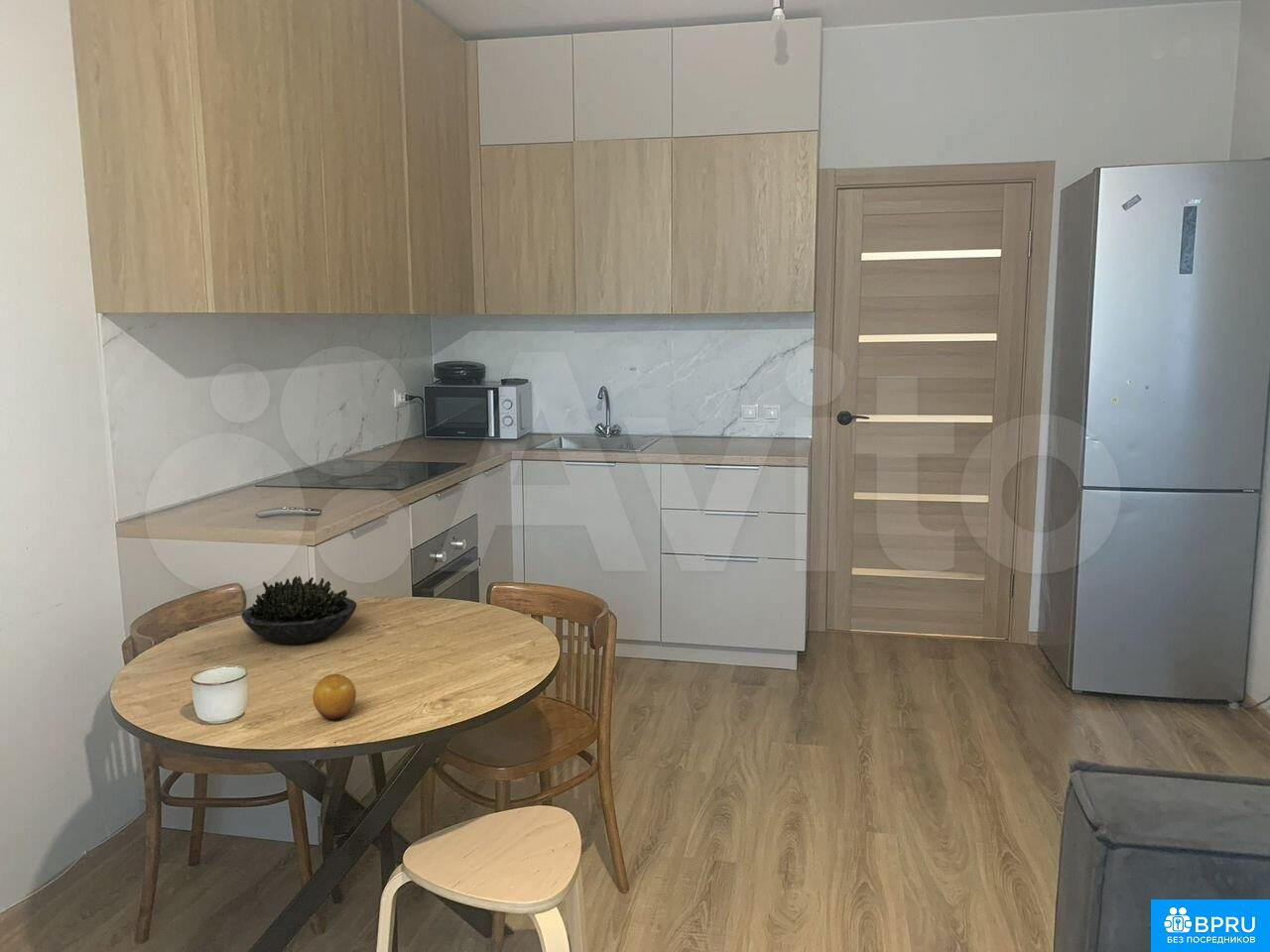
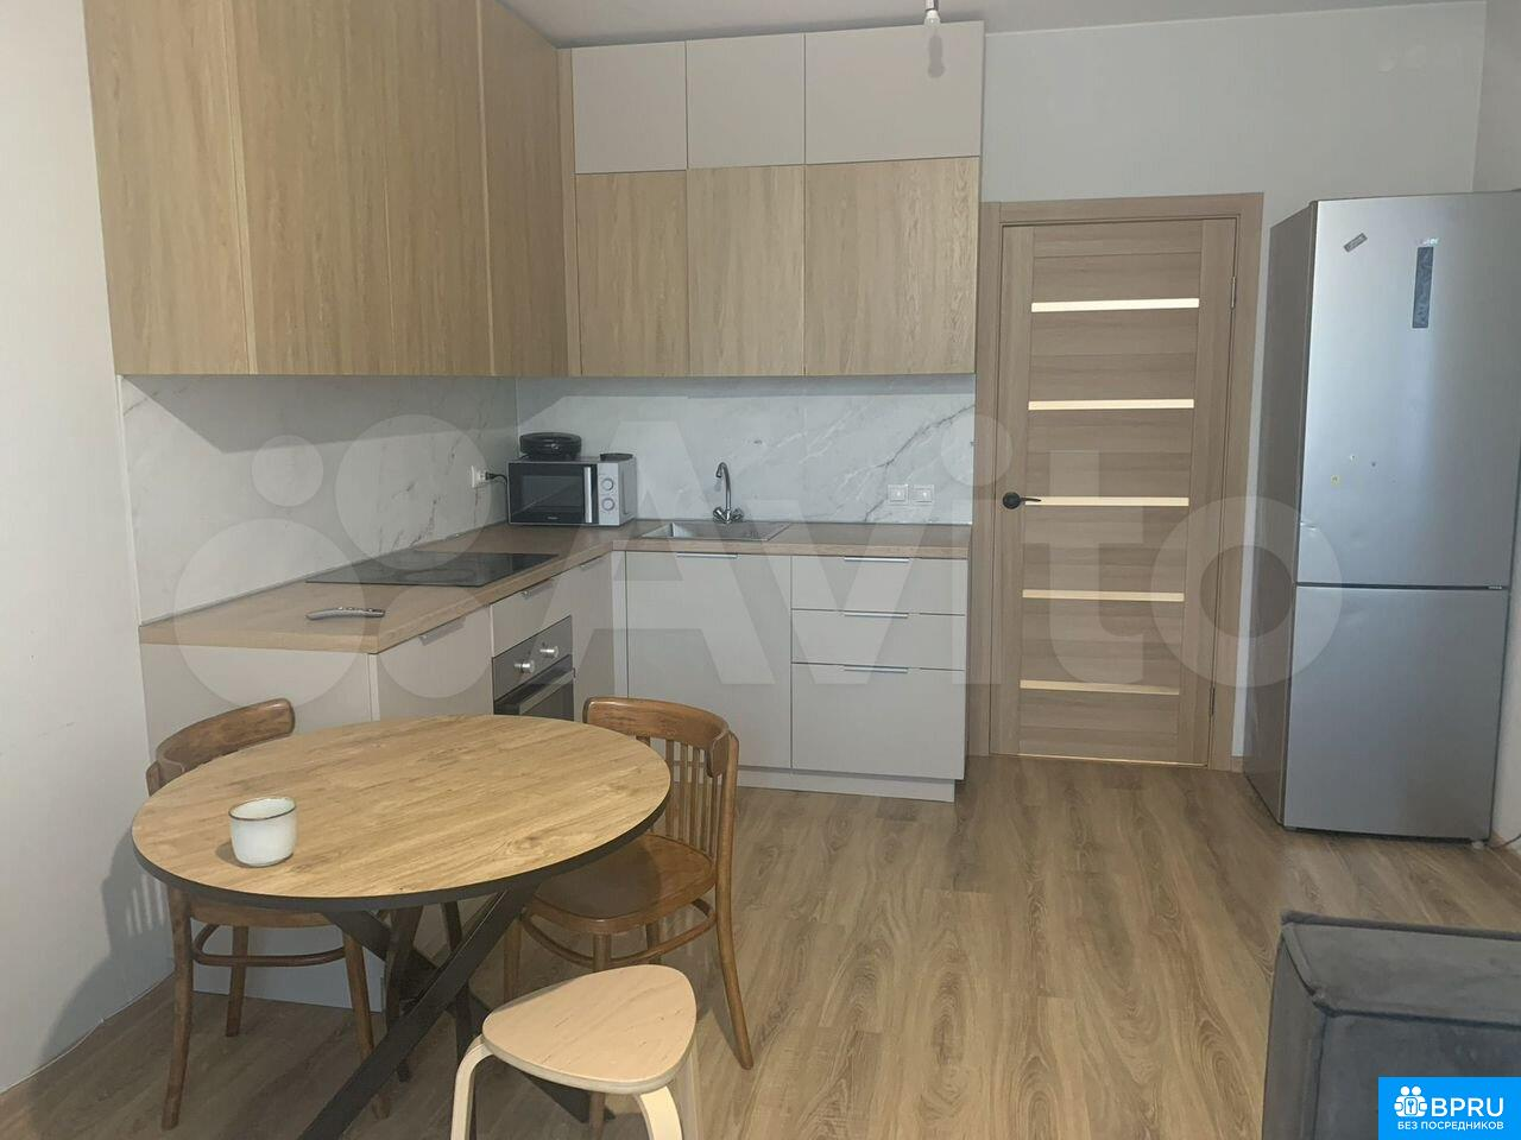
- succulent plant (299, 607)
- fruit (334, 695)
